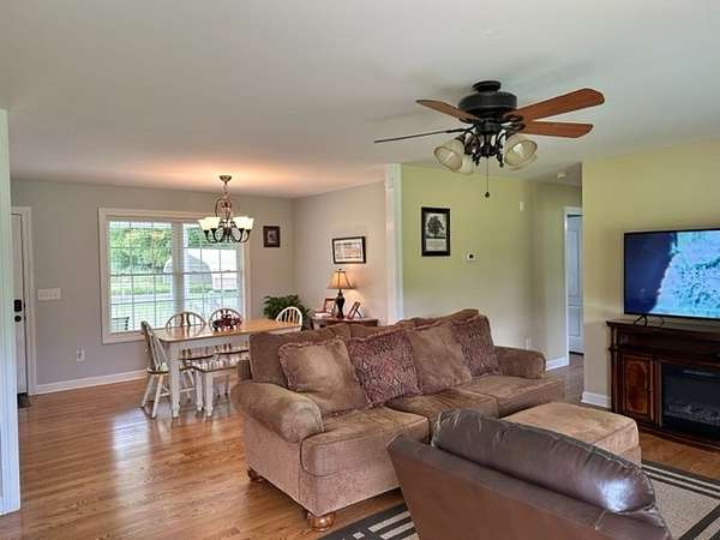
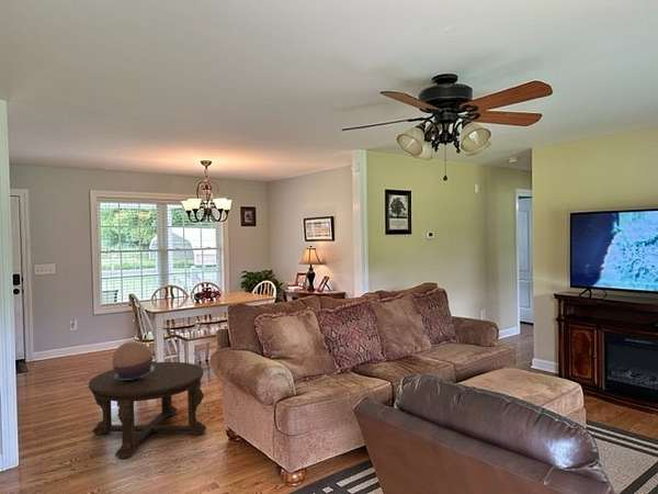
+ coffee table (146, 400)
+ decorative bowl (133, 359)
